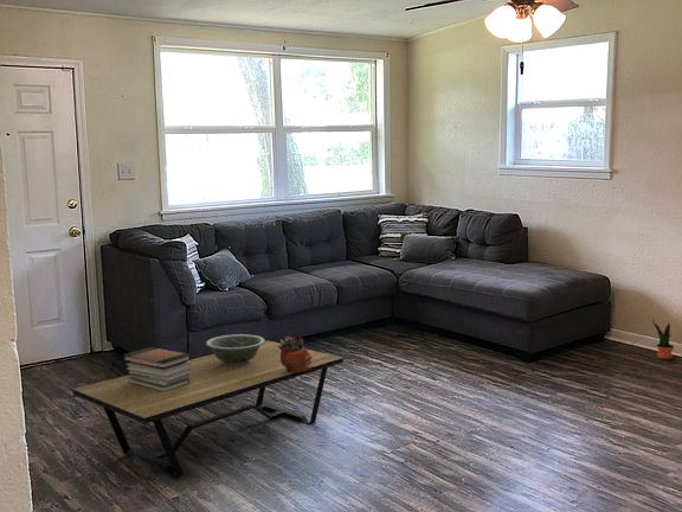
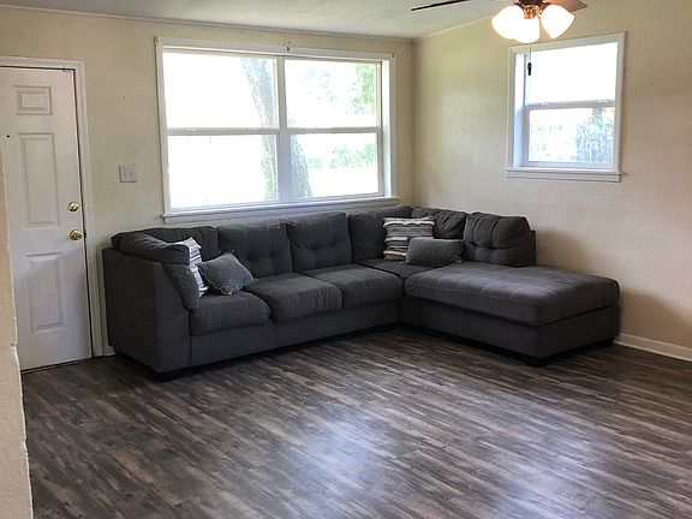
- coffee table (217, 401)
- book stack (157, 370)
- decorative bowl (236, 353)
- succulent planter (296, 353)
- potted plant (662, 338)
